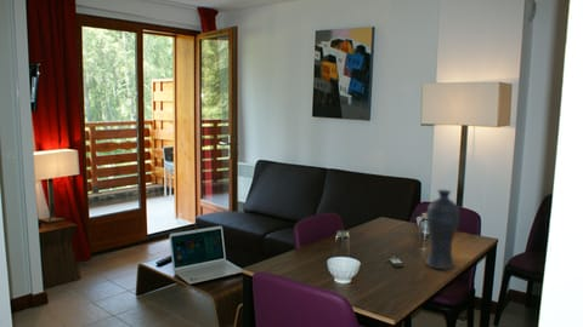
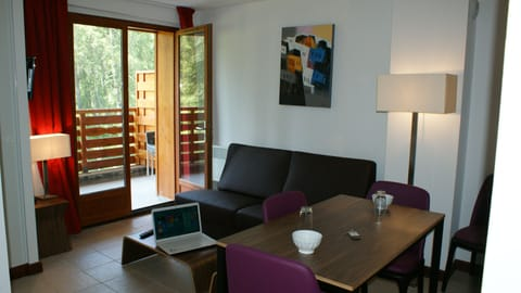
- vase (442, 228)
